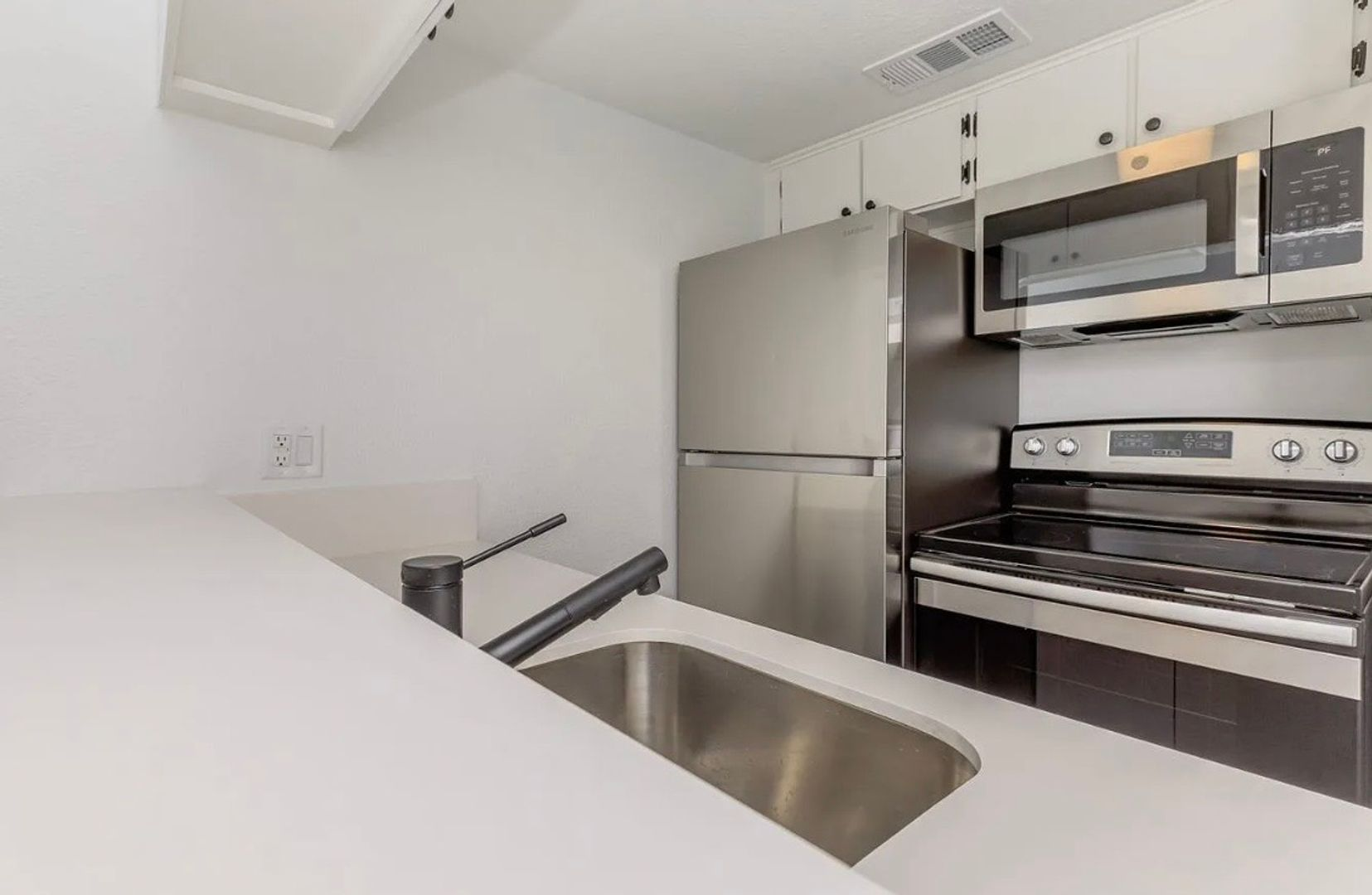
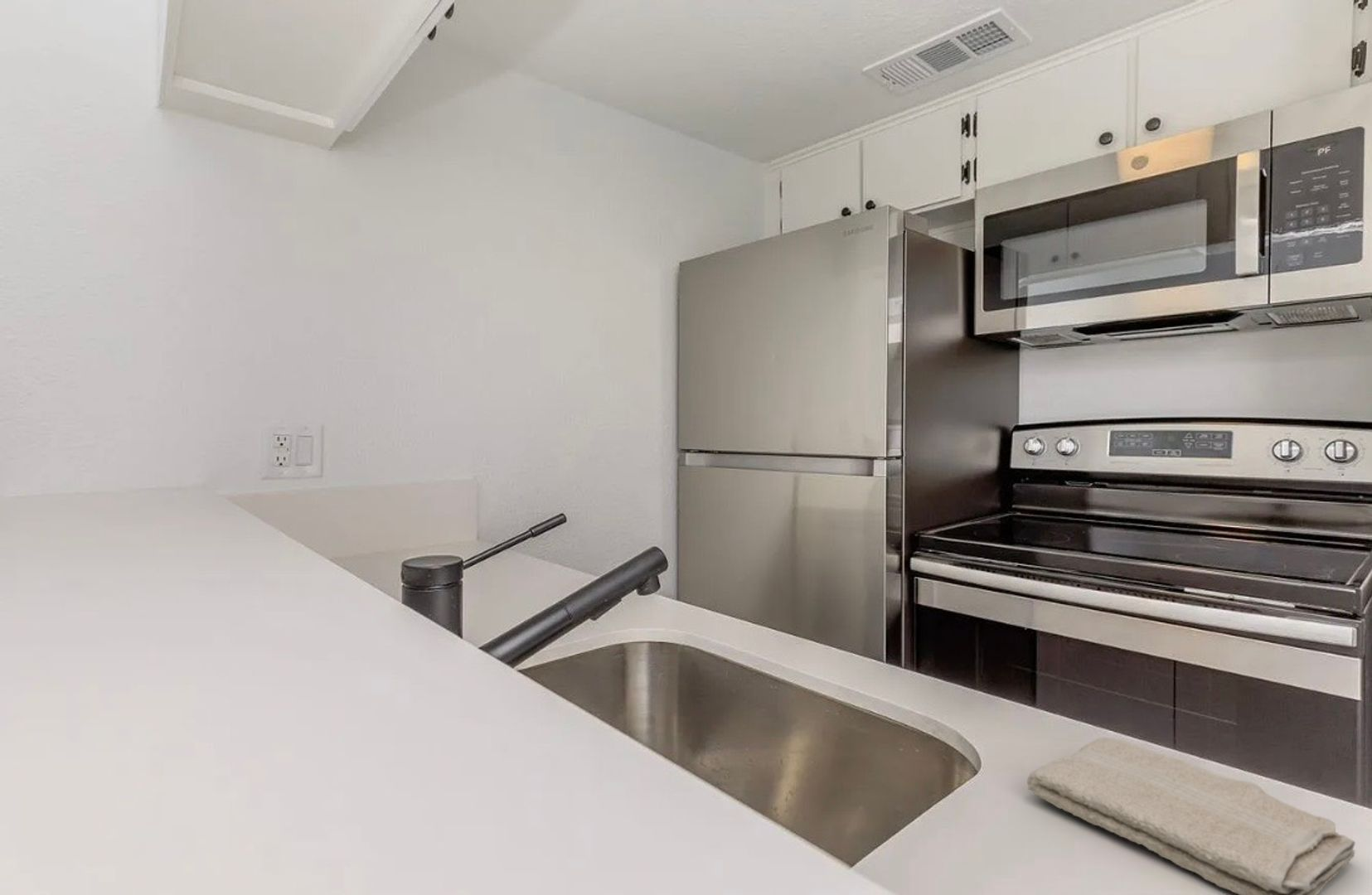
+ washcloth (1176, 807)
